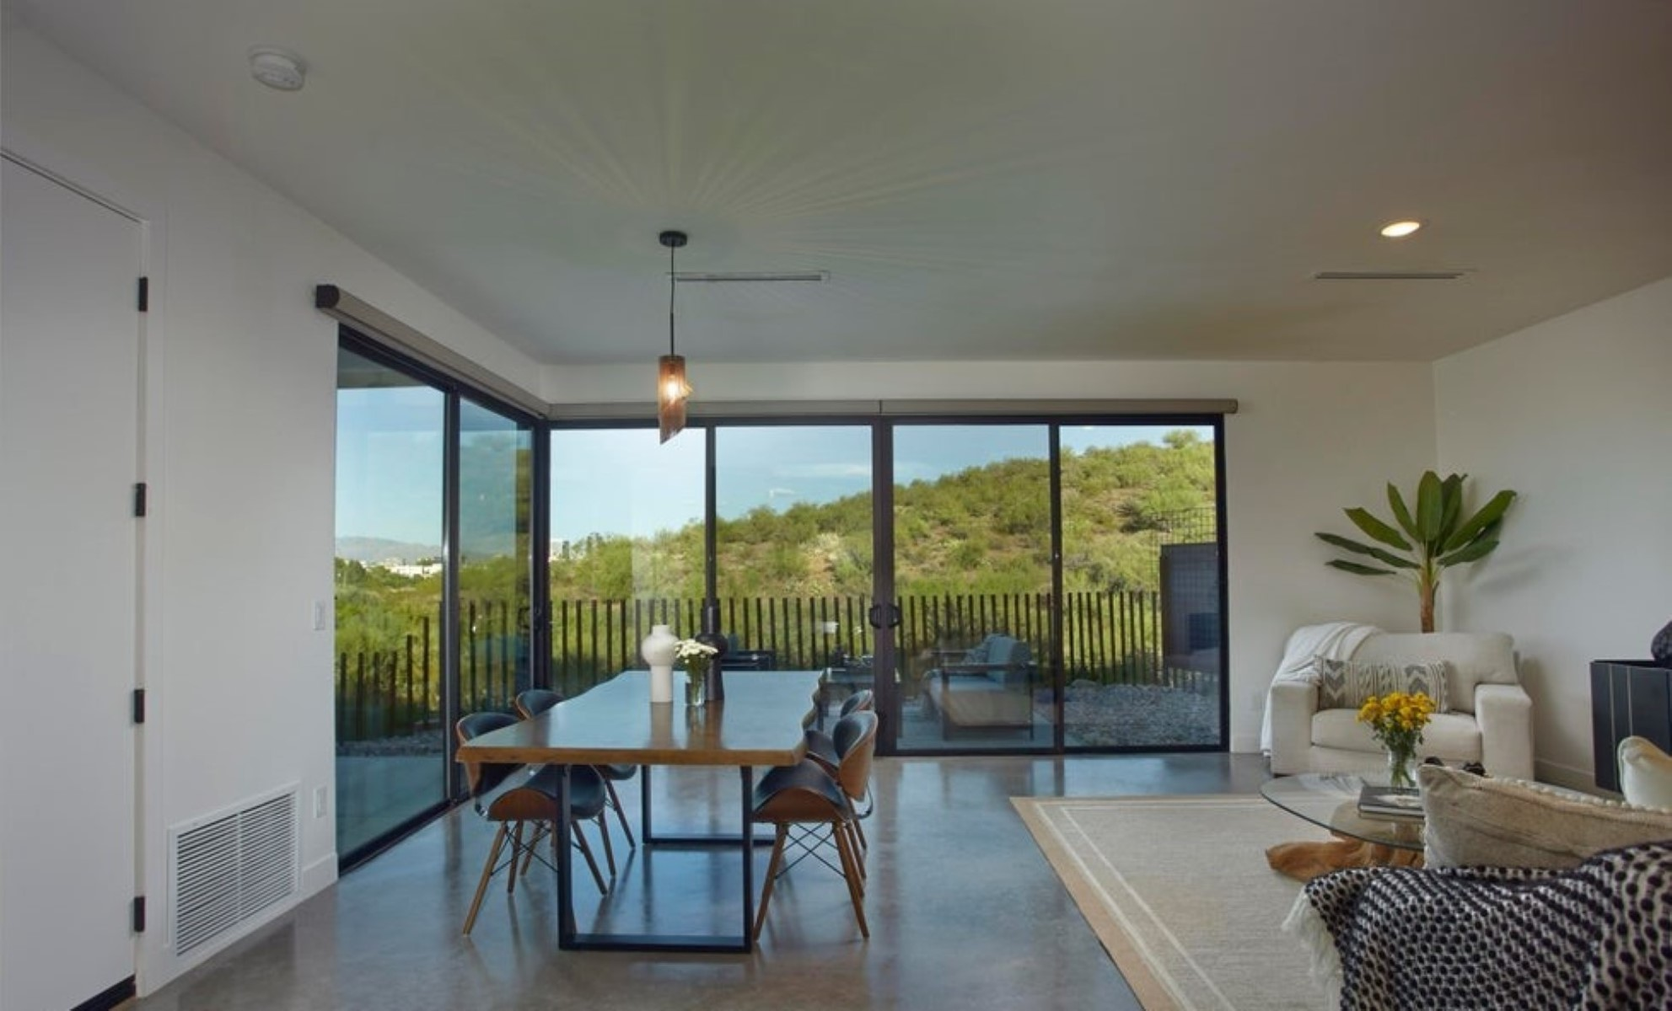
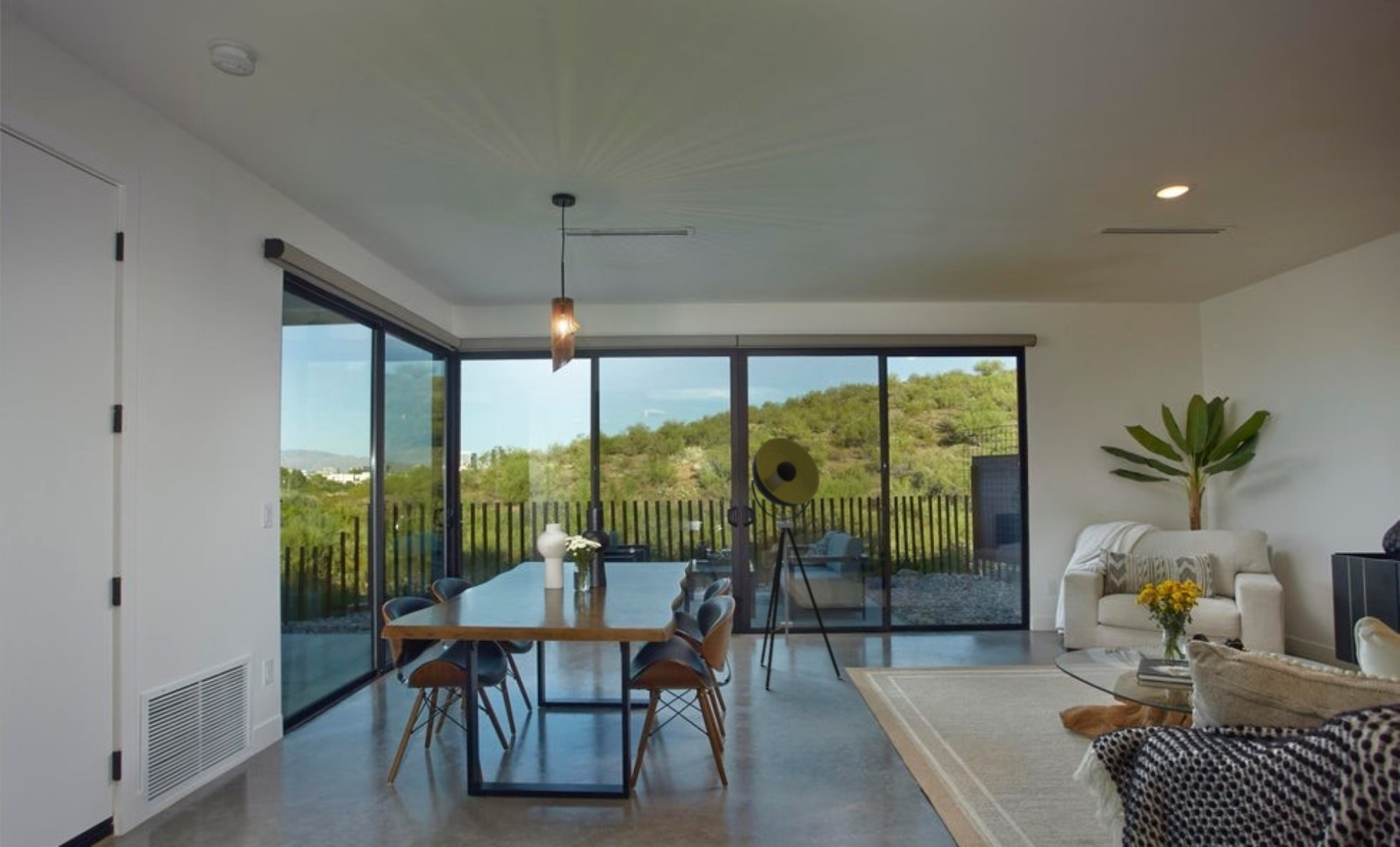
+ floor lamp (779, 554)
